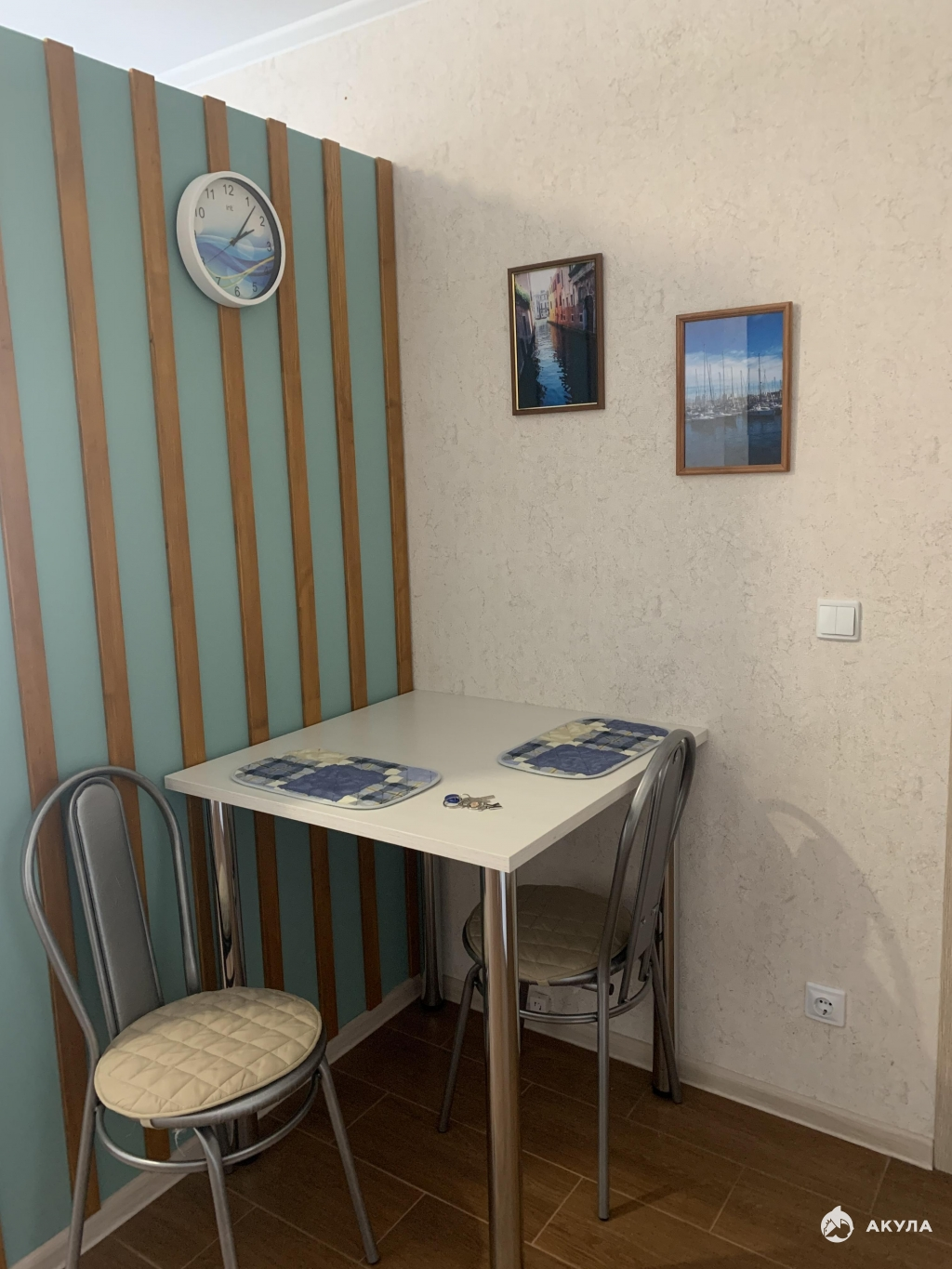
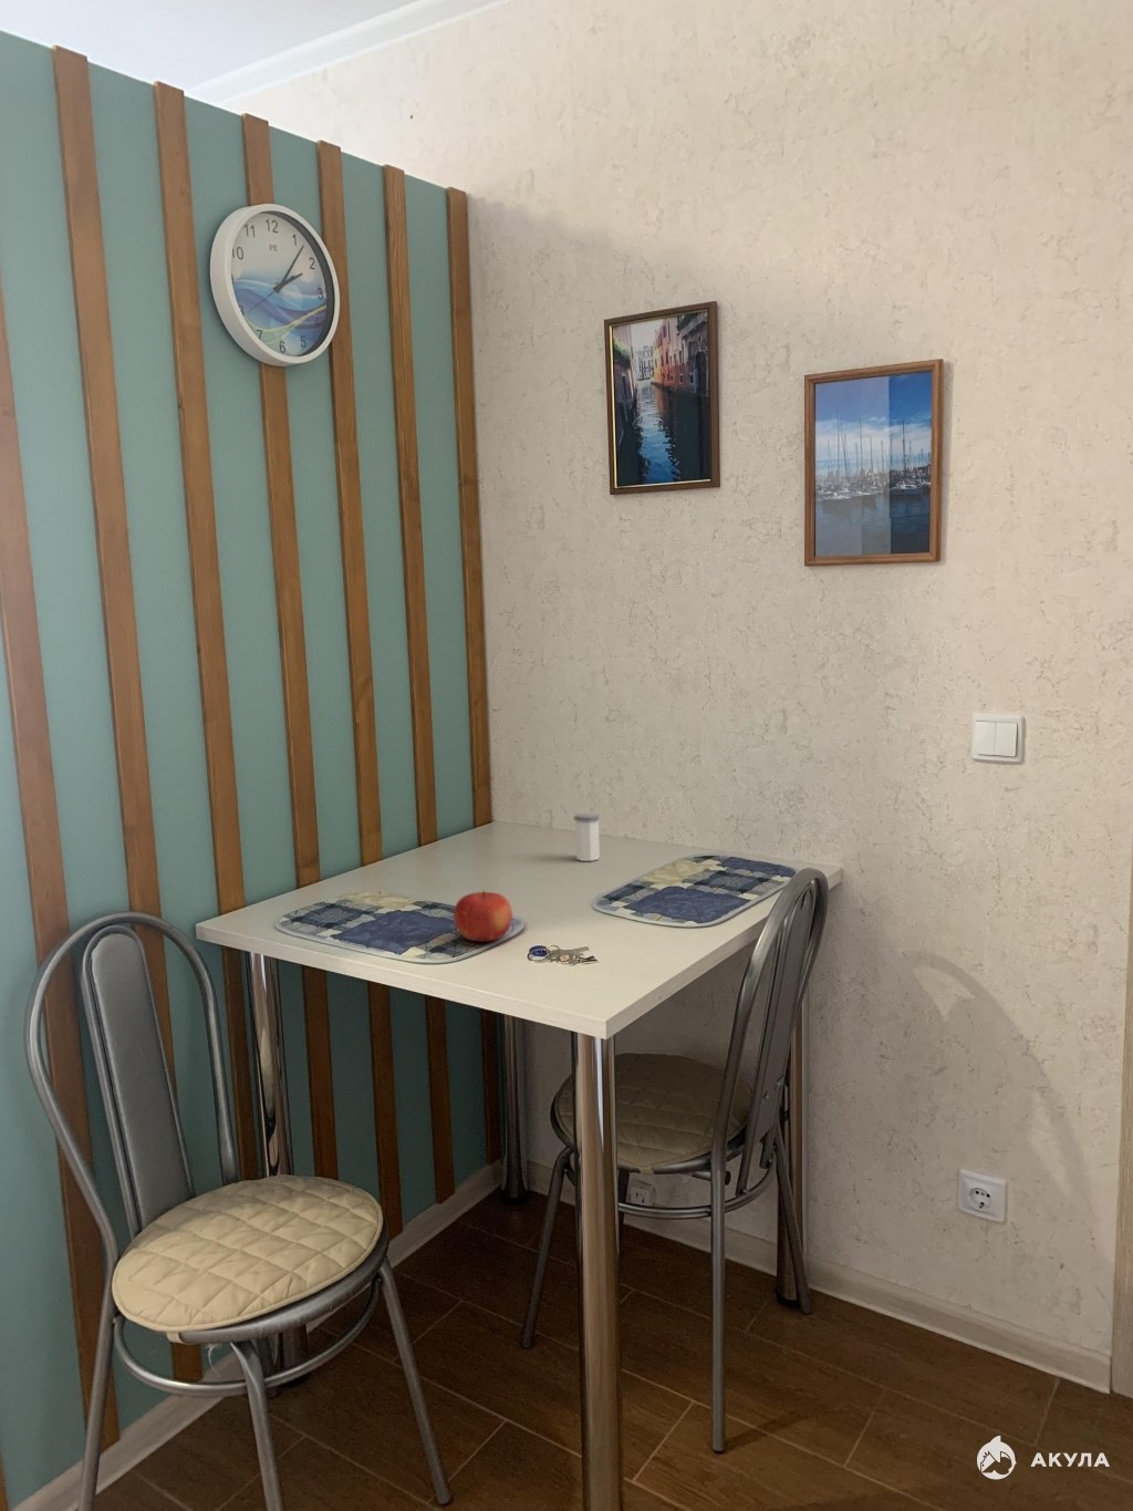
+ fruit (482, 913)
+ salt shaker (587, 836)
